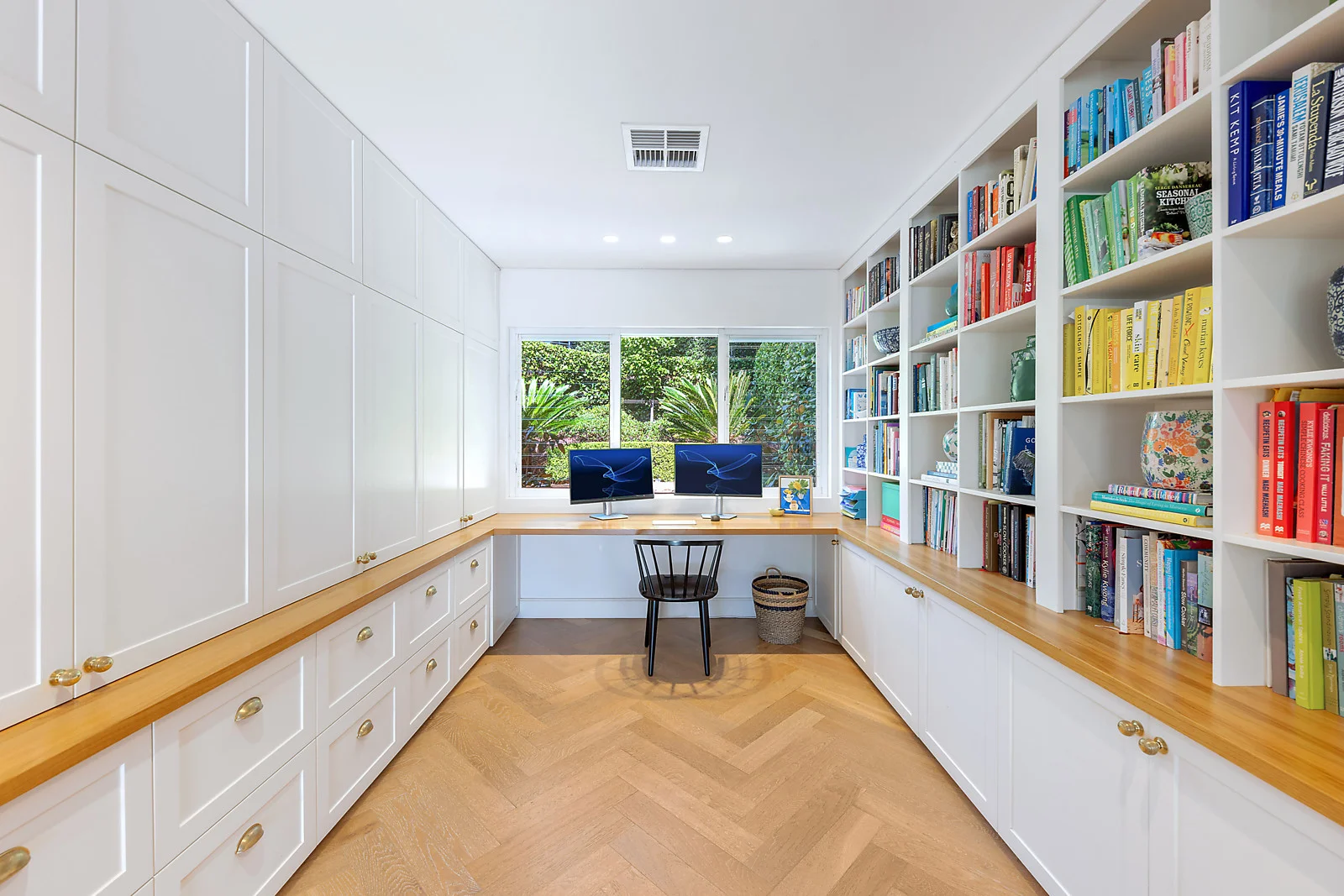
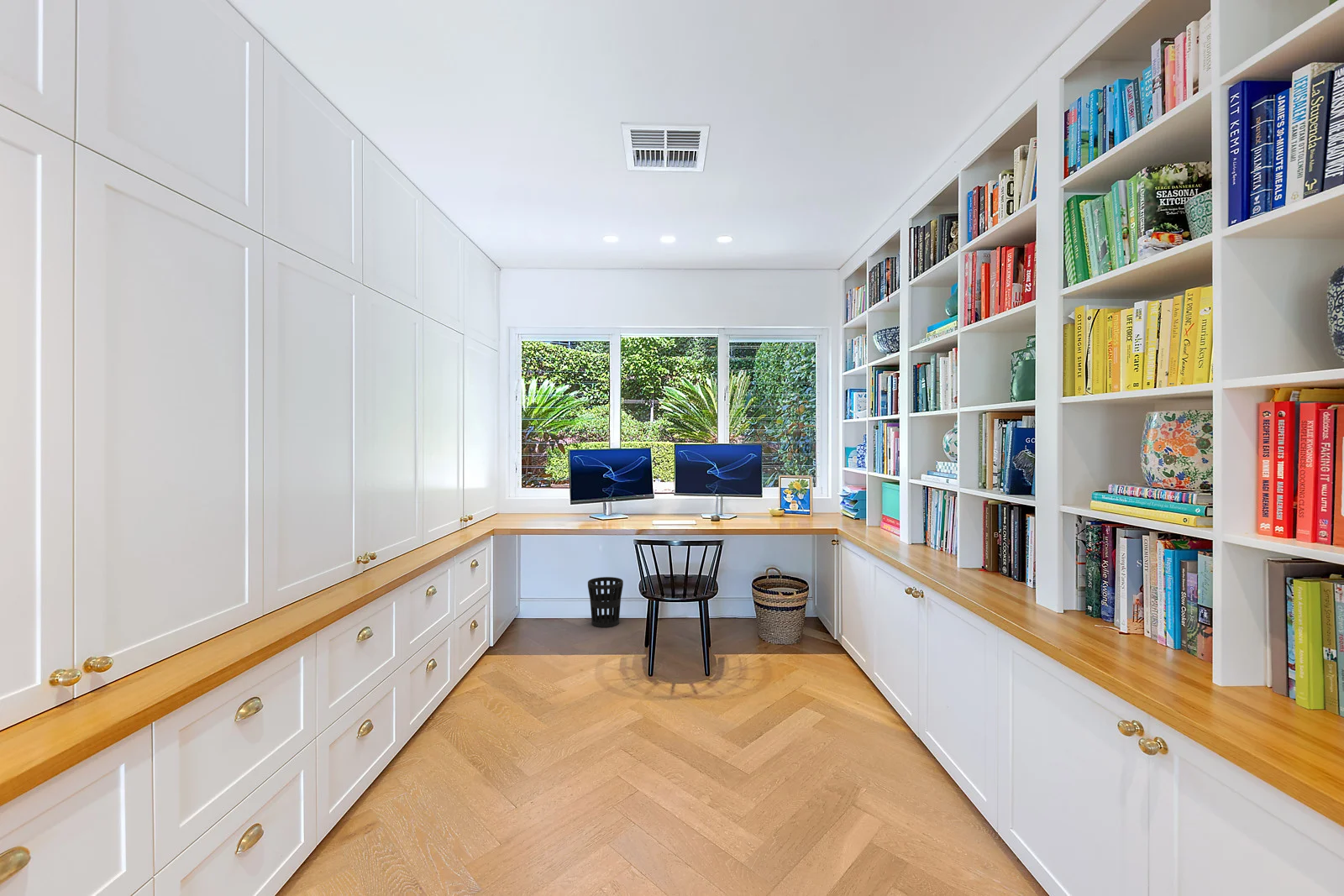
+ wastebasket (605, 601)
